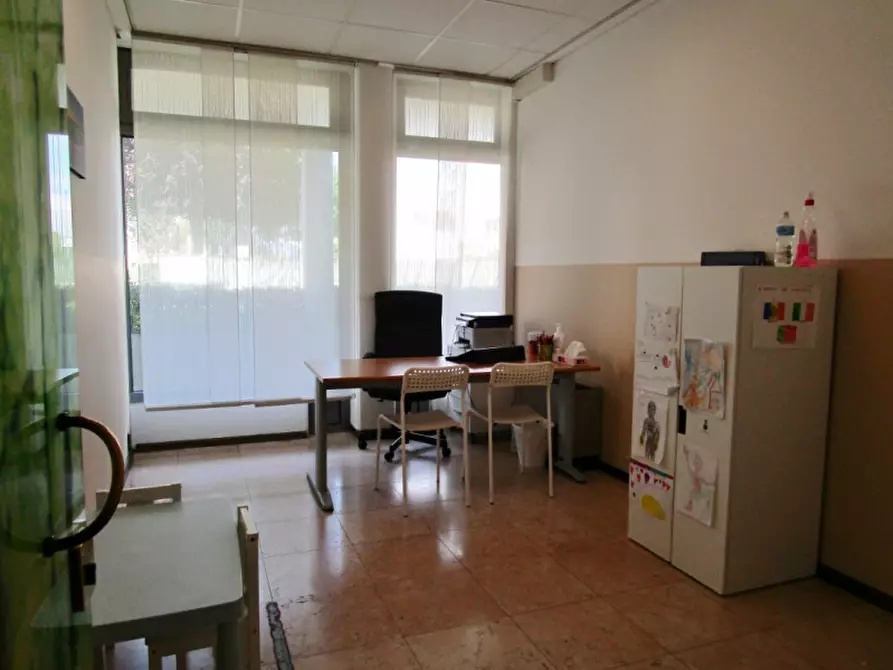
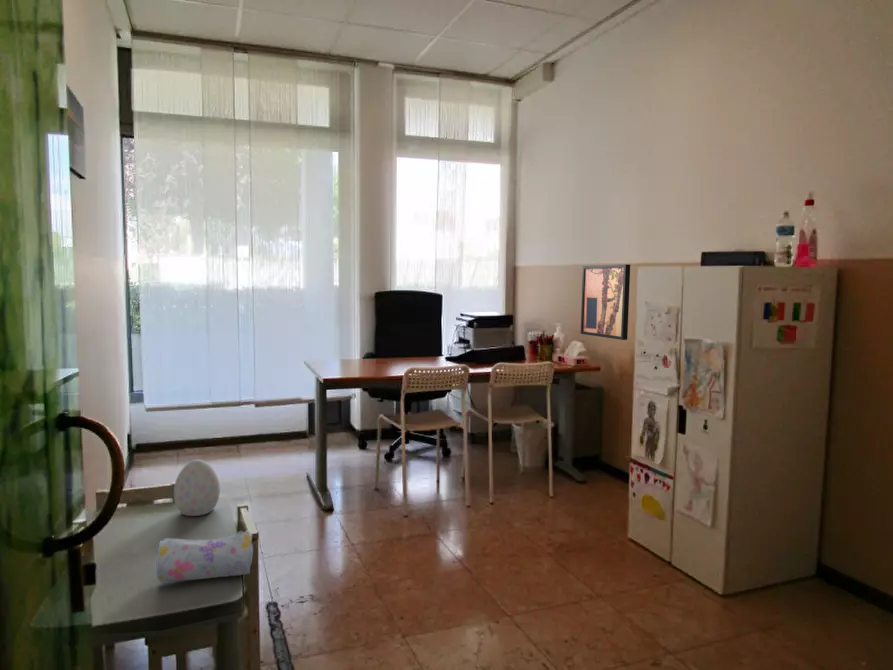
+ pencil case (206, 556)
+ wall art (604, 301)
+ decorative egg (197, 485)
